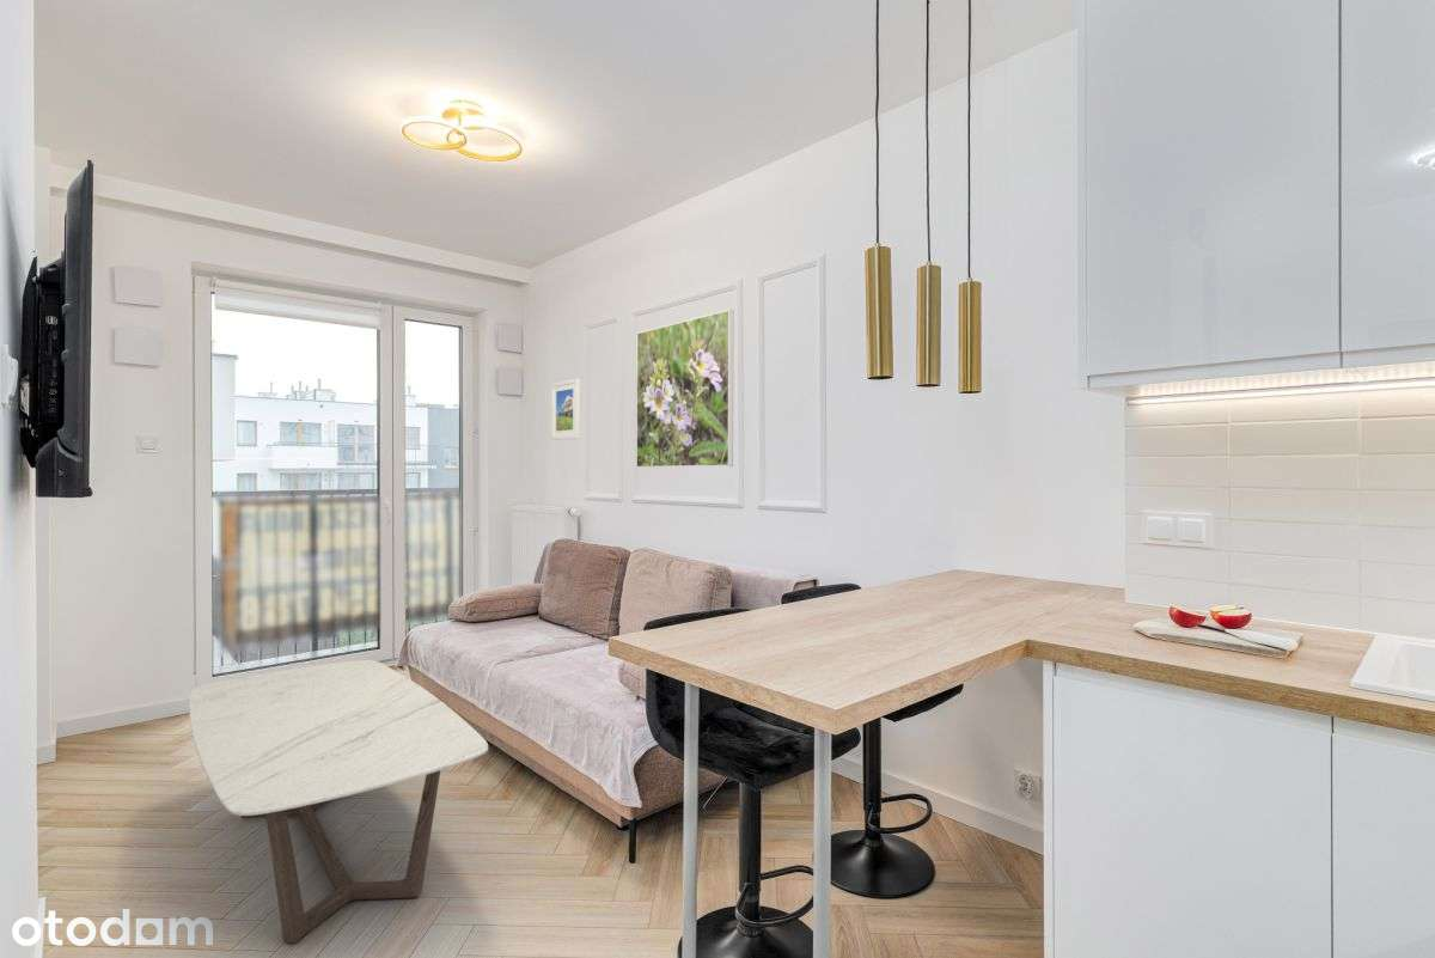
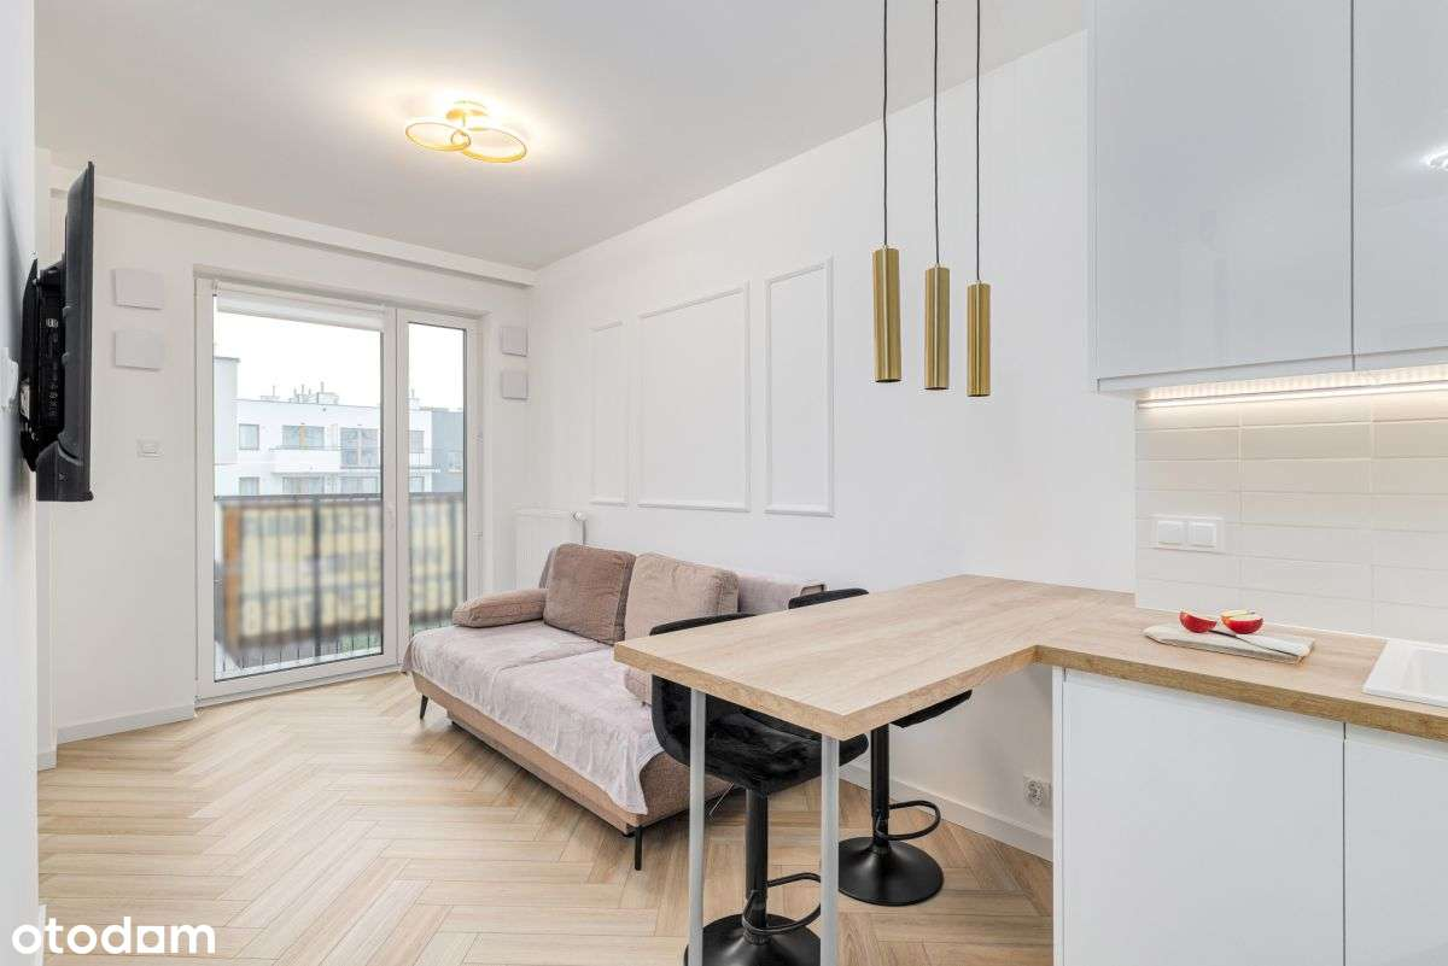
- coffee table (323, 782)
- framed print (564, 410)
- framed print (680, 395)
